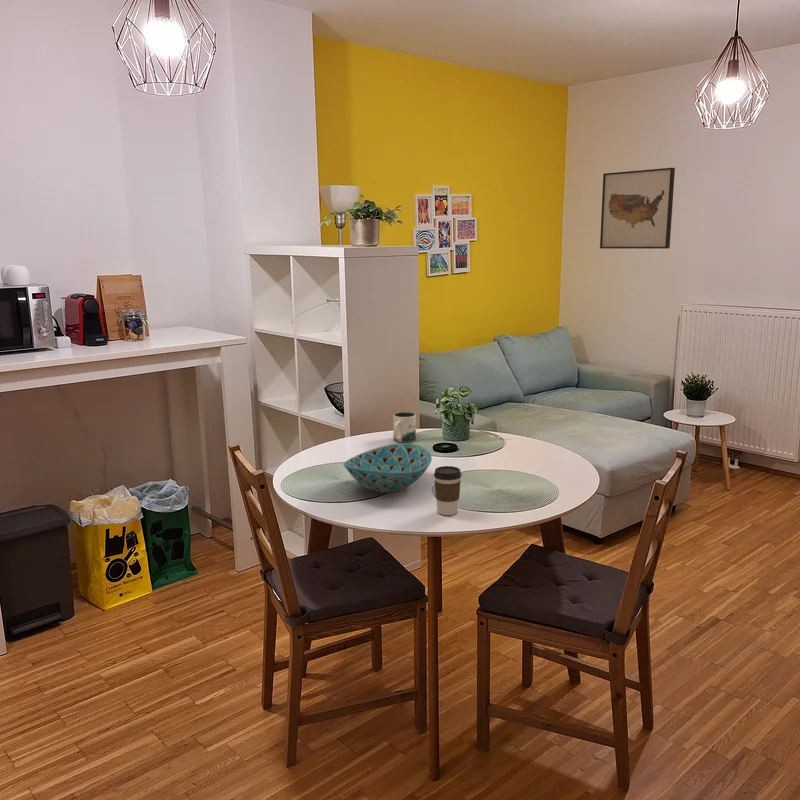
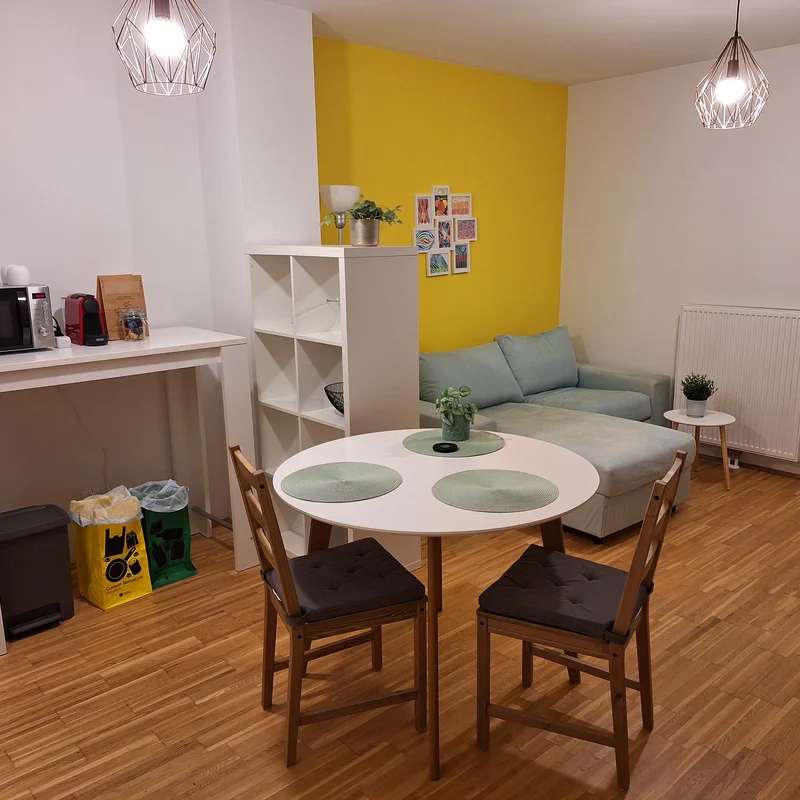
- coffee cup (447, 490)
- mug (402, 428)
- wall art (635, 210)
- bowl (388, 471)
